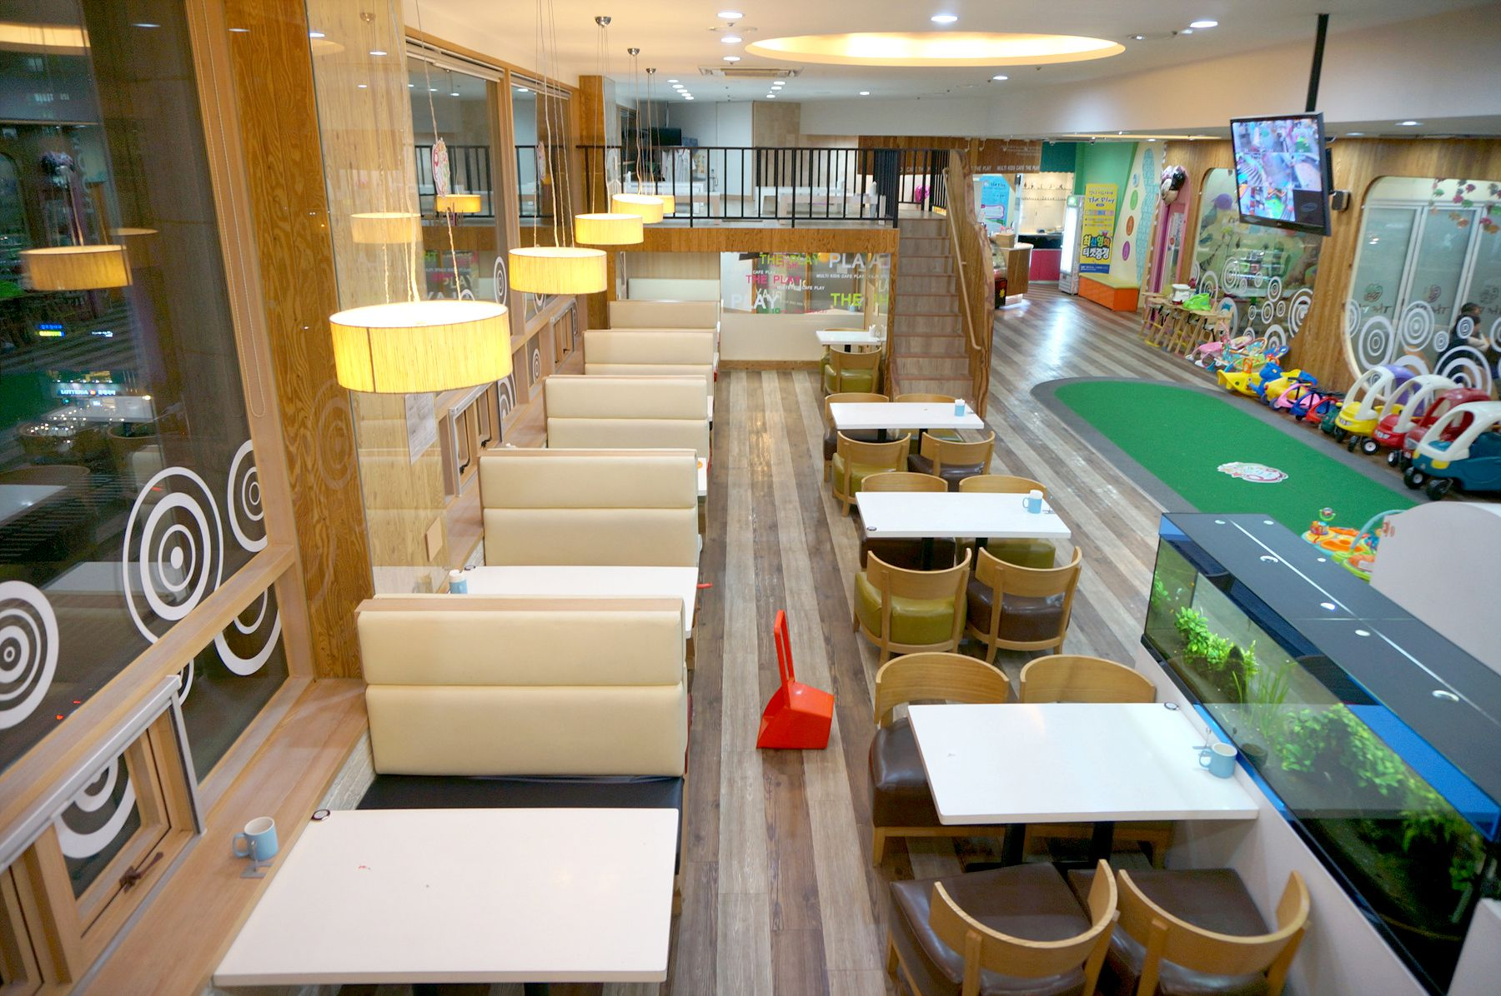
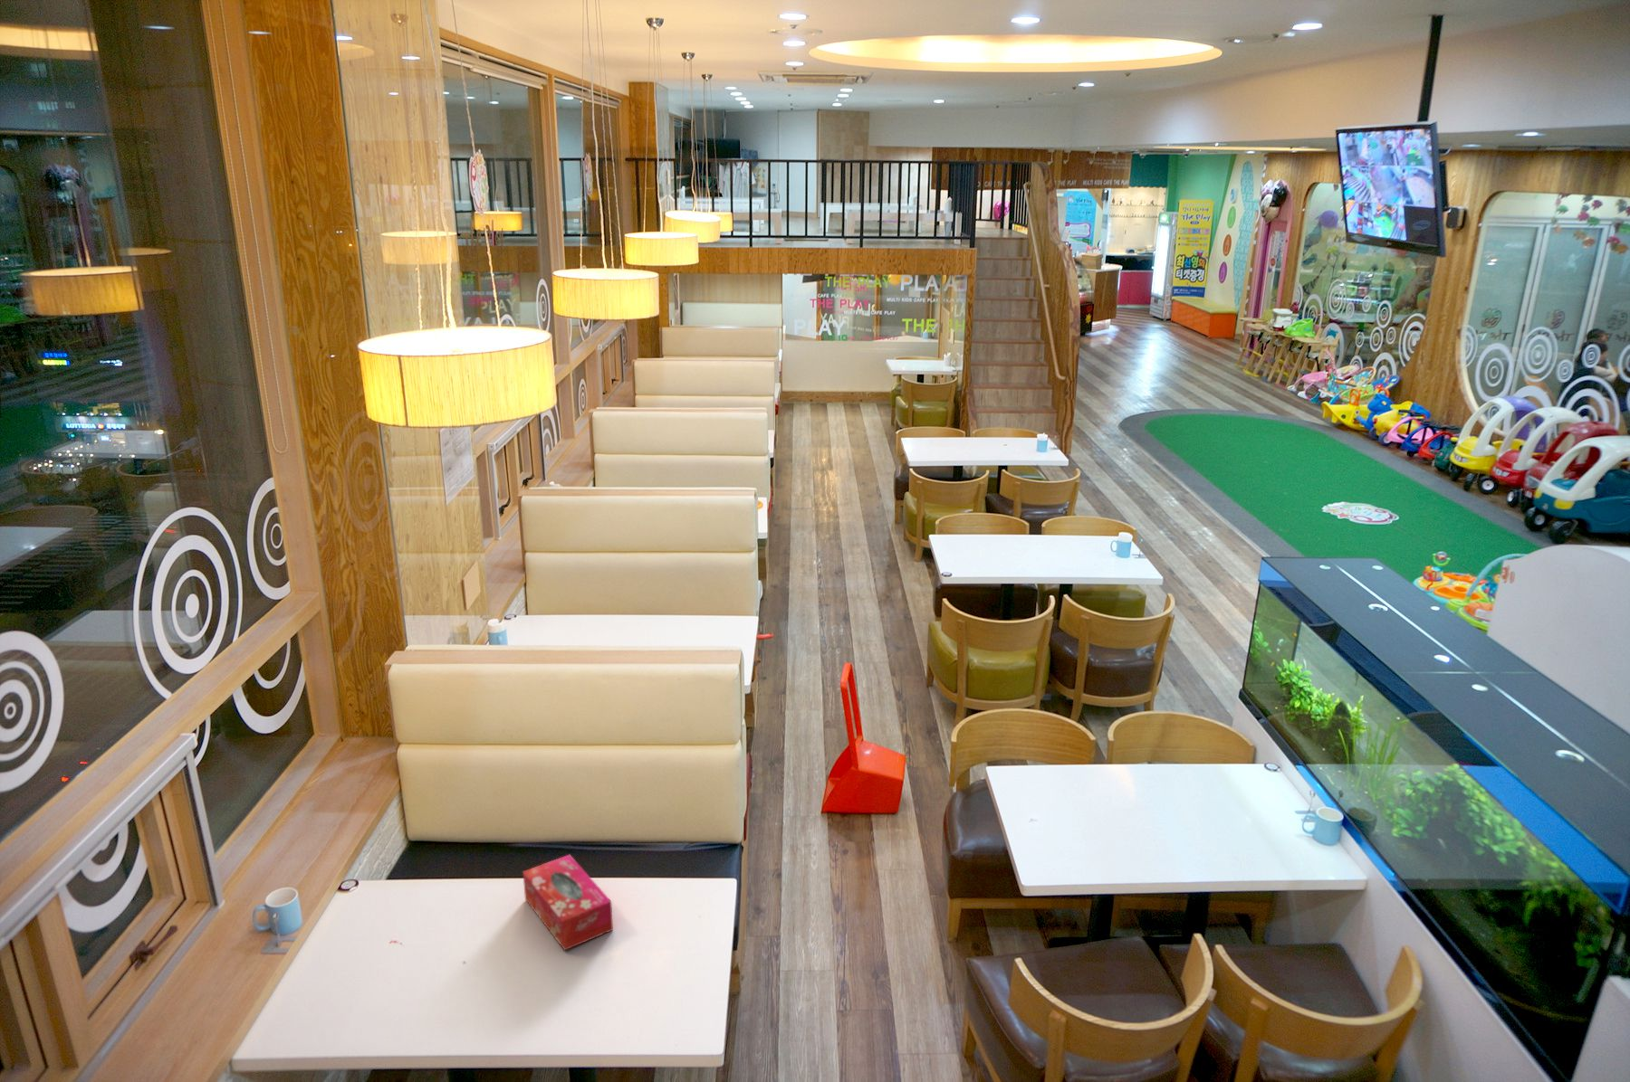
+ tissue box (567, 900)
